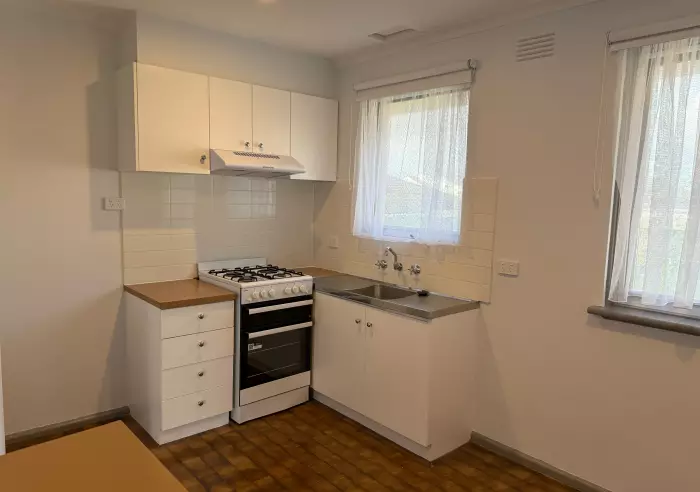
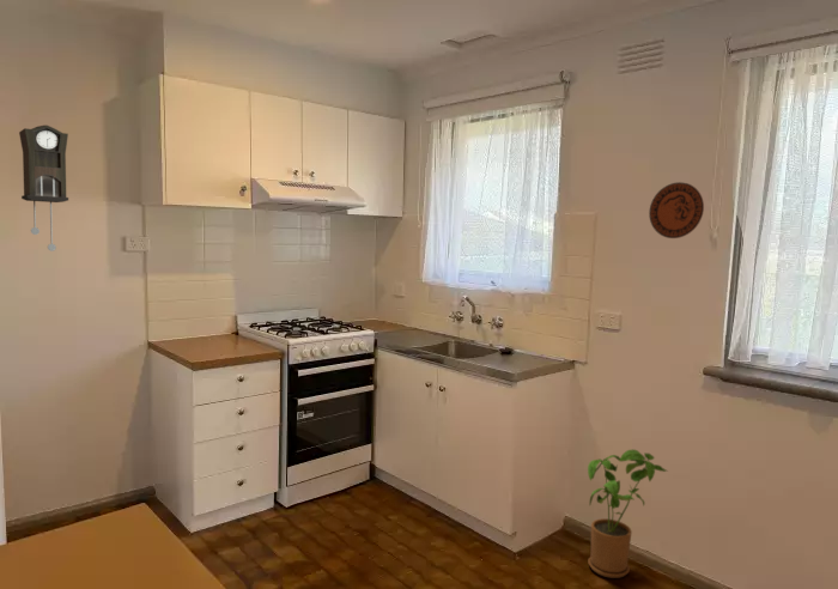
+ house plant (612, 510)
+ decorative plate (675, 210)
+ pendulum clock (44, 189)
